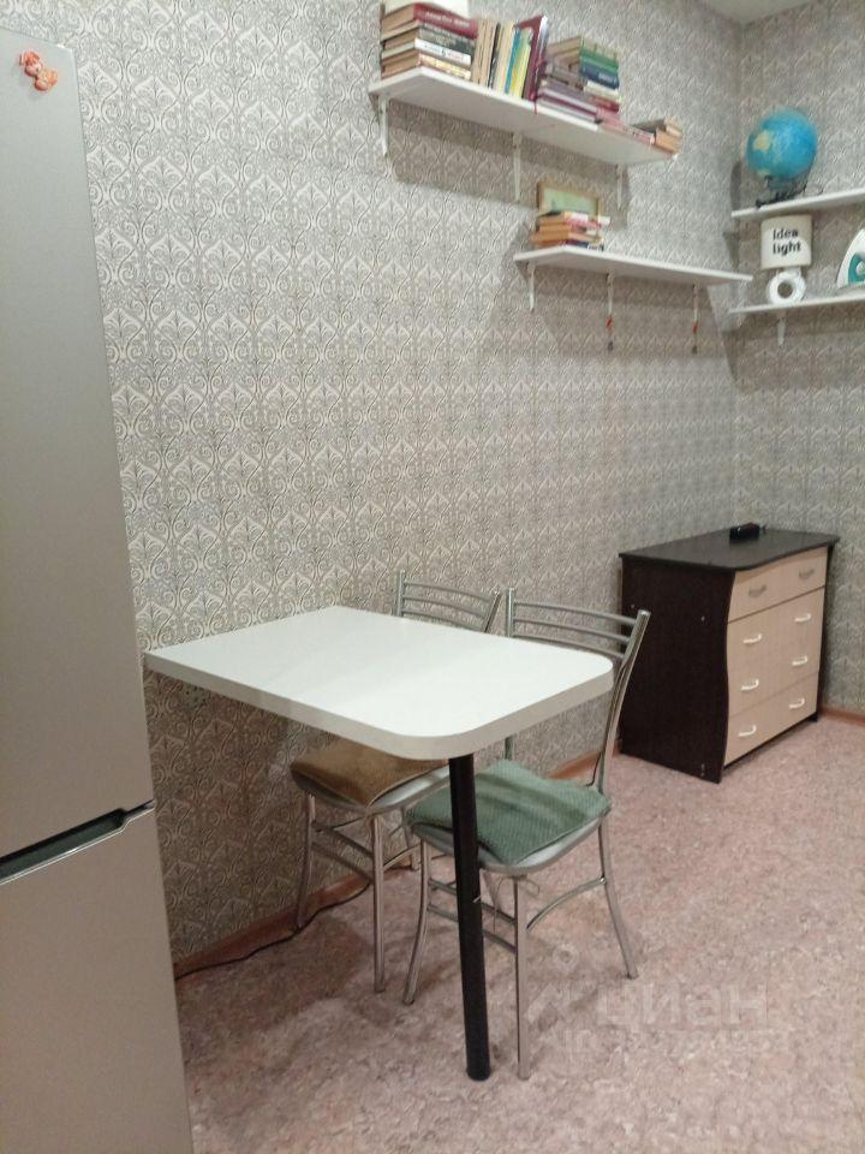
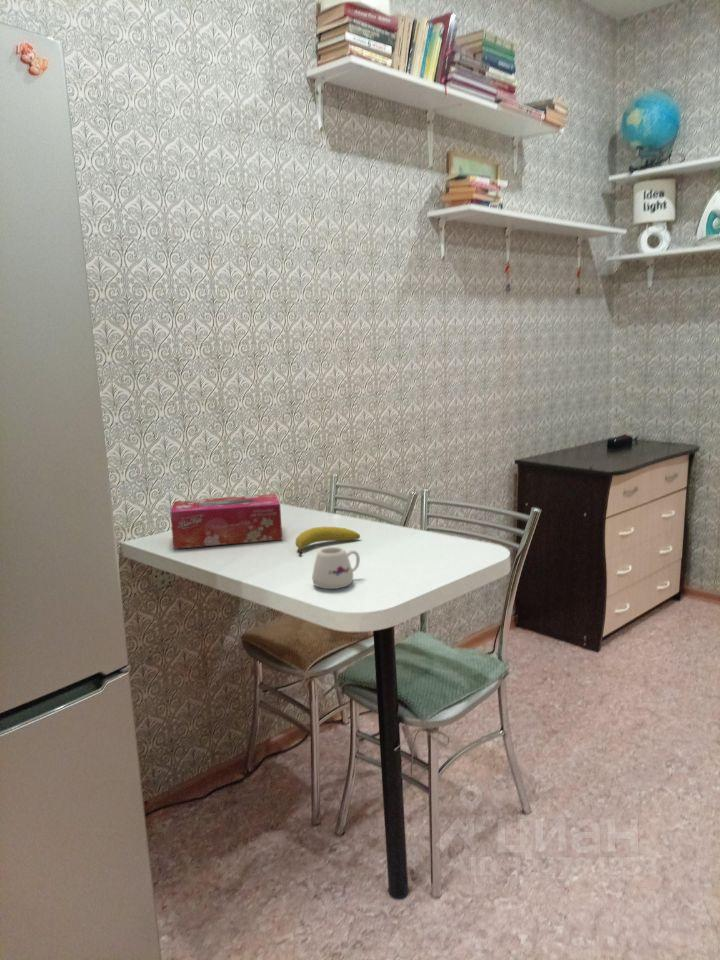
+ mug (337, 565)
+ fruit (324, 536)
+ tissue box (227, 520)
